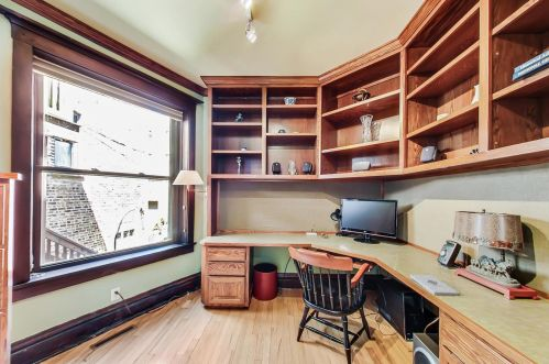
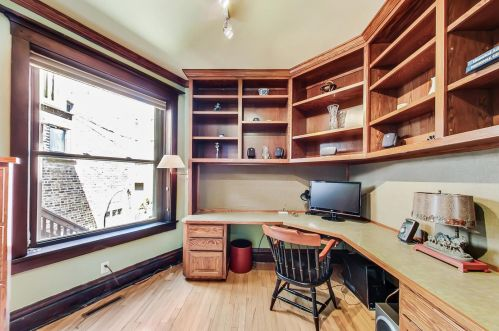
- notepad (432, 284)
